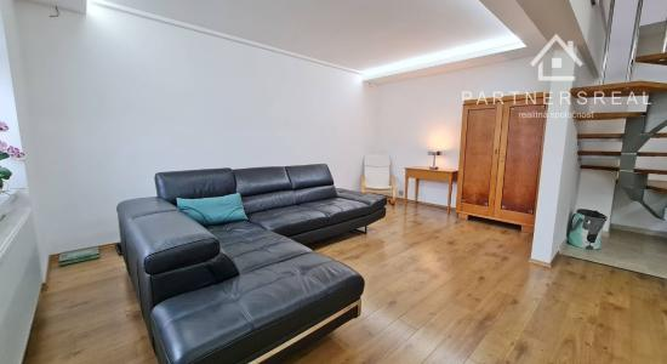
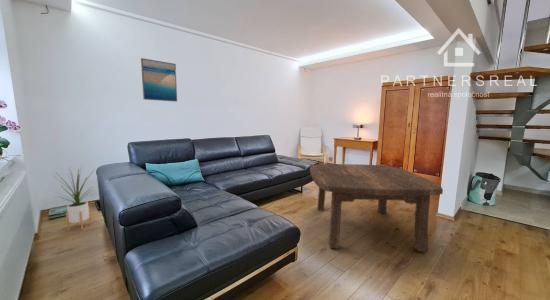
+ house plant (76, 197)
+ coffee table (364, 199)
+ wall art (159, 81)
